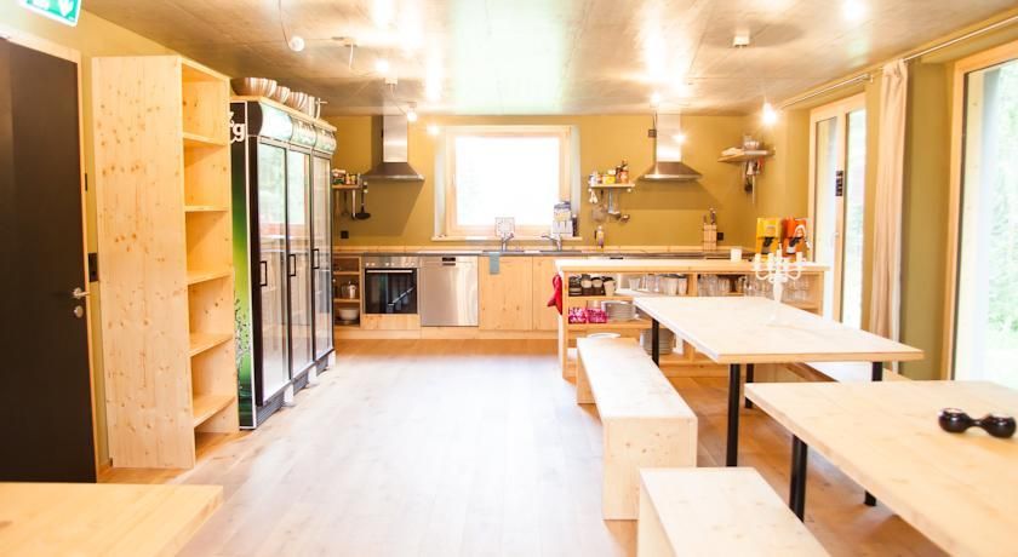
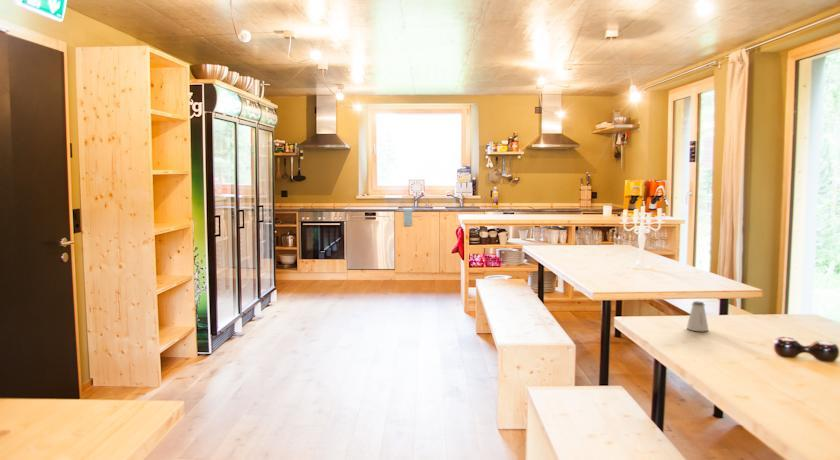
+ saltshaker (697, 315)
